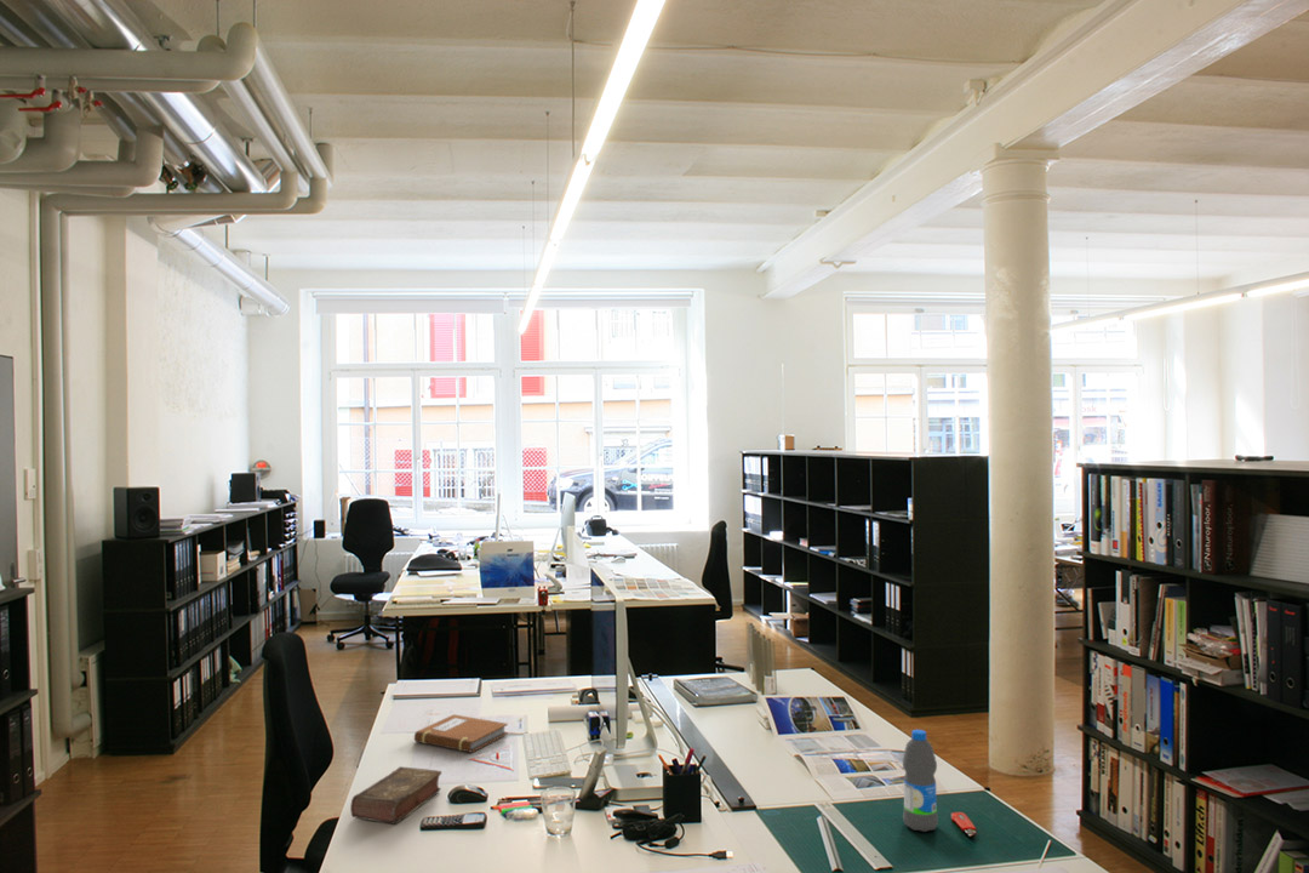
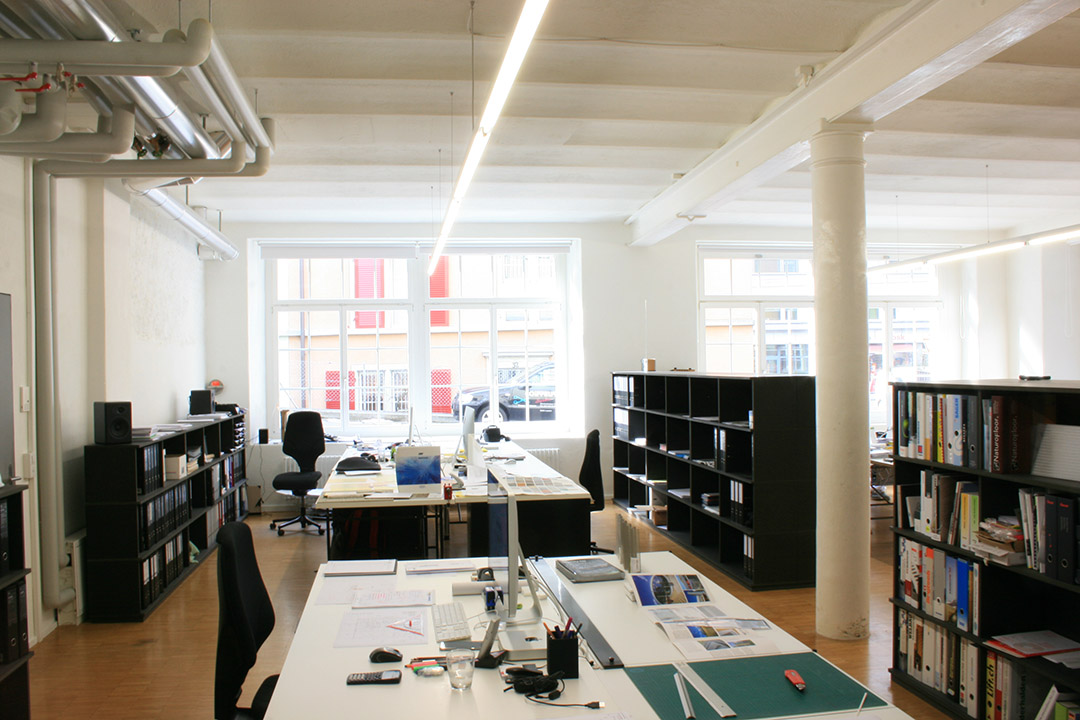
- book (398, 792)
- water bottle (919, 778)
- notebook (459, 732)
